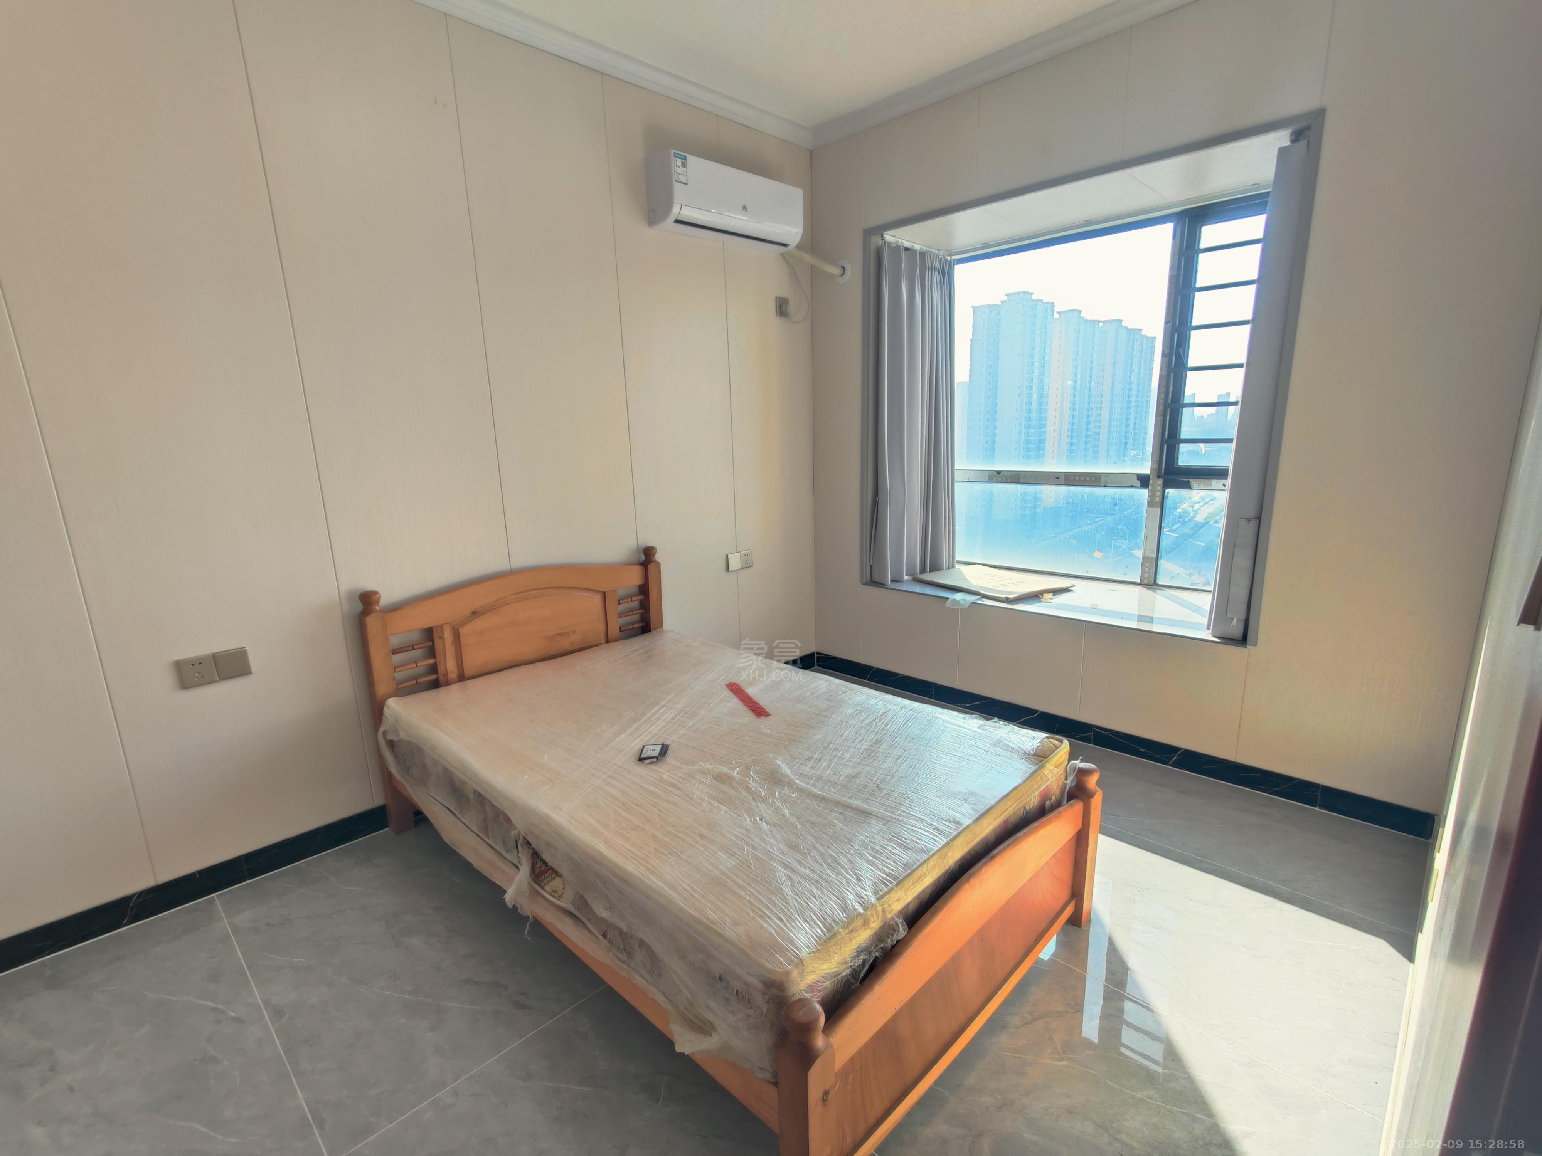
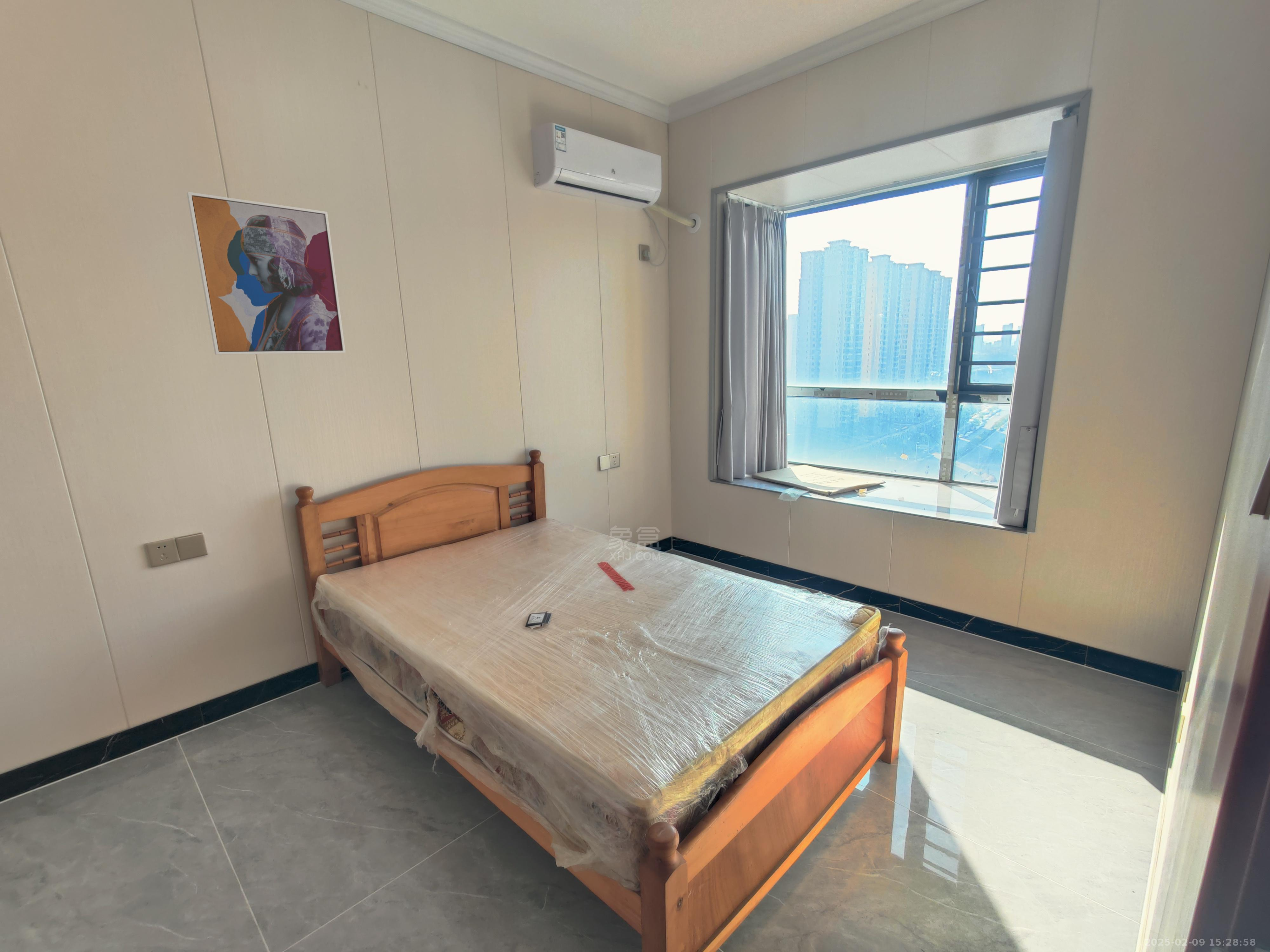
+ wall art (273, 280)
